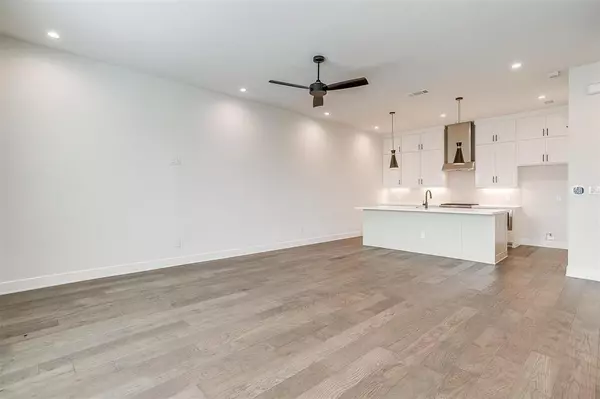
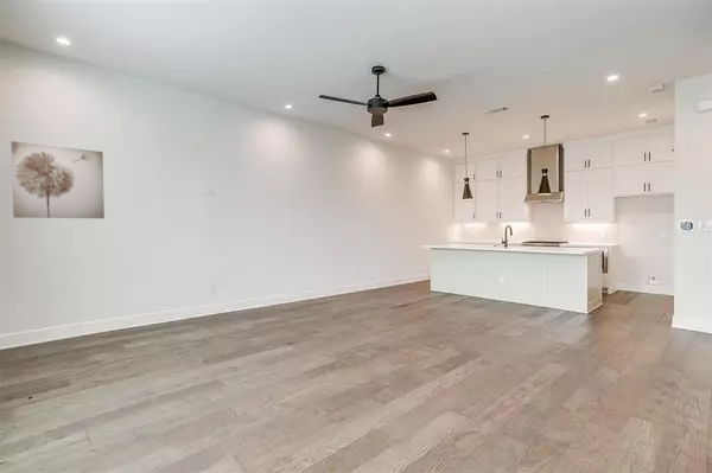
+ wall art (61, 183)
